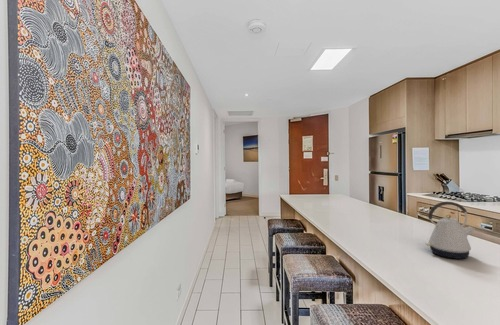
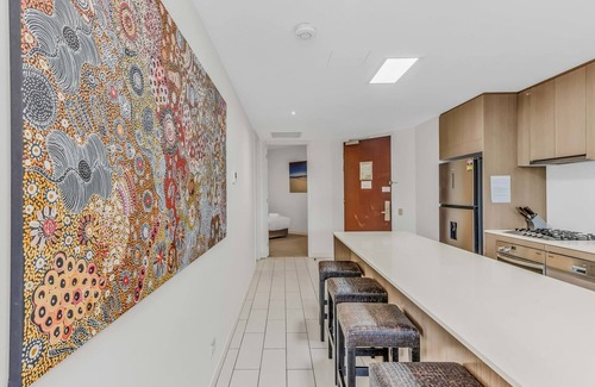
- kettle (450, 228)
